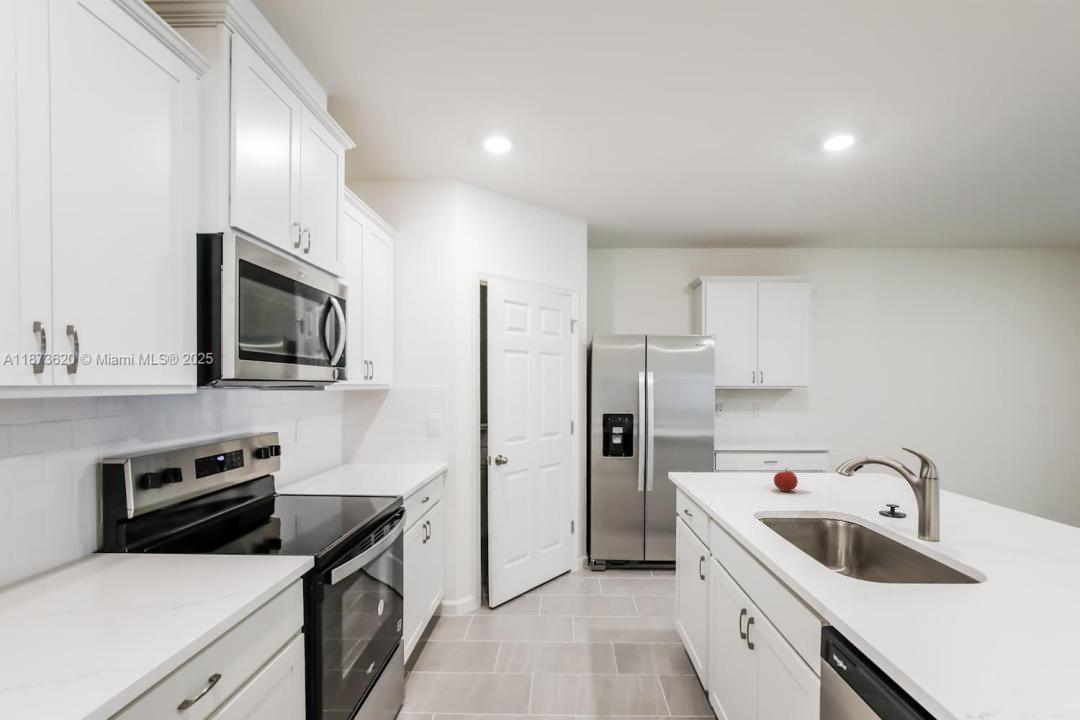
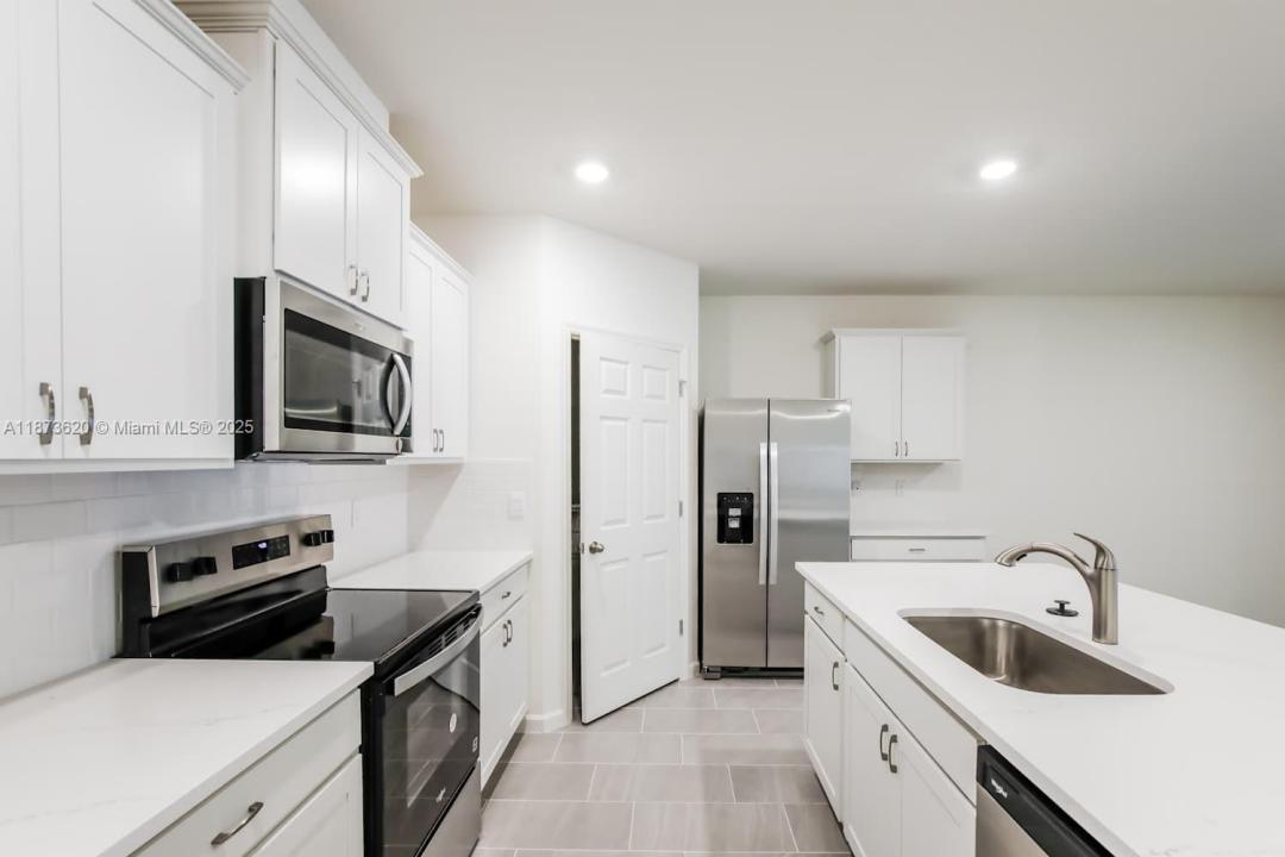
- fruit (785, 479)
